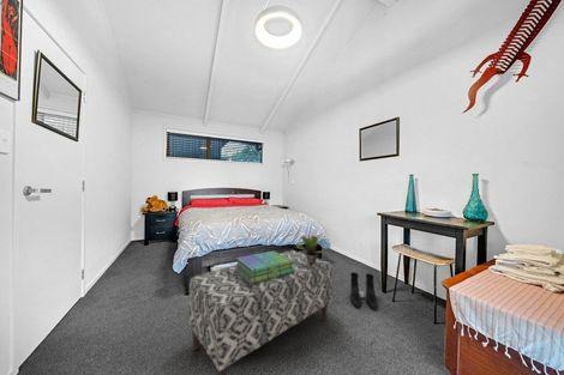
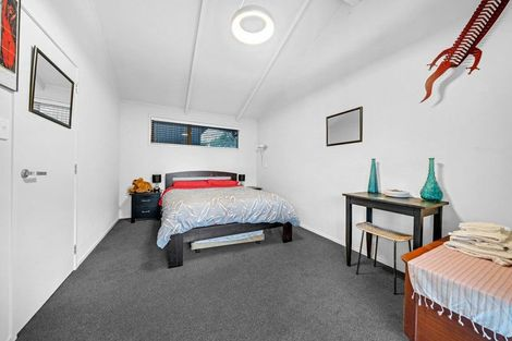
- boots (366, 288)
- potted plant (311, 249)
- bench (266, 300)
- stack of books (264, 265)
